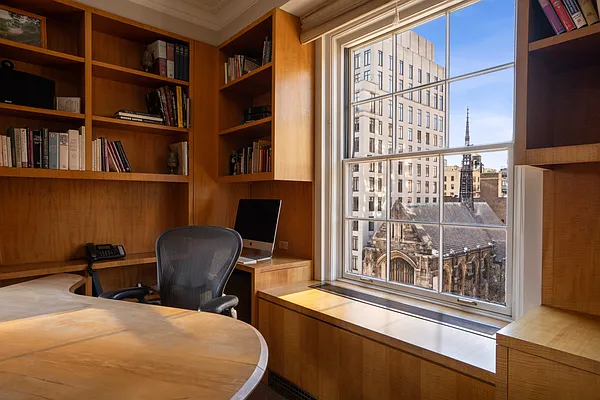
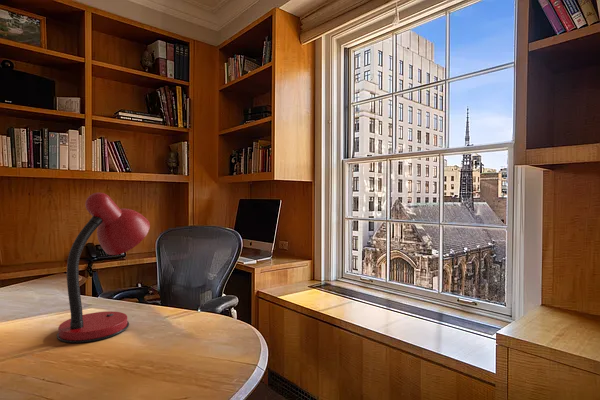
+ desk lamp (109, 254)
